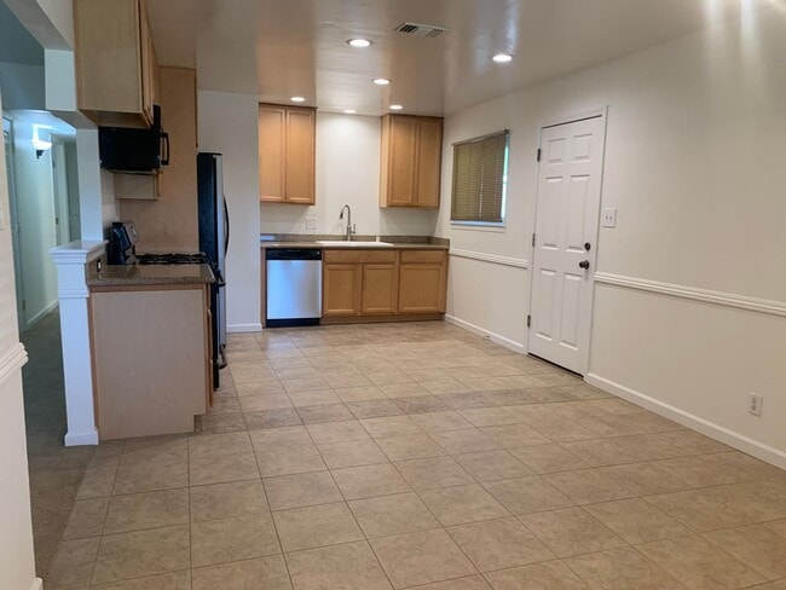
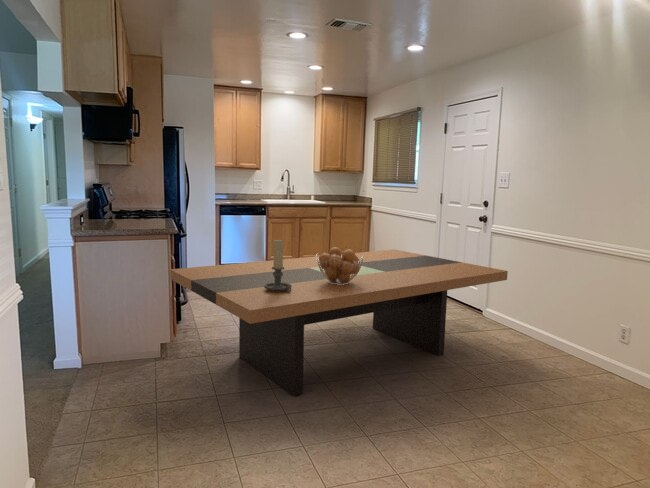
+ fruit basket (339, 265)
+ dining table (343, 313)
+ candle holder (279, 264)
